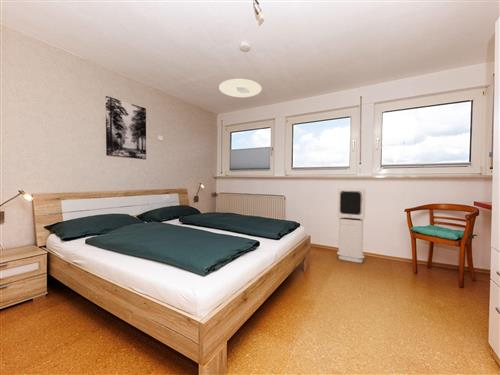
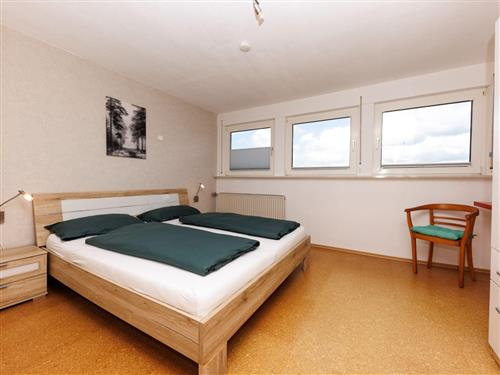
- air purifier (351, 223)
- ceiling light (240, 86)
